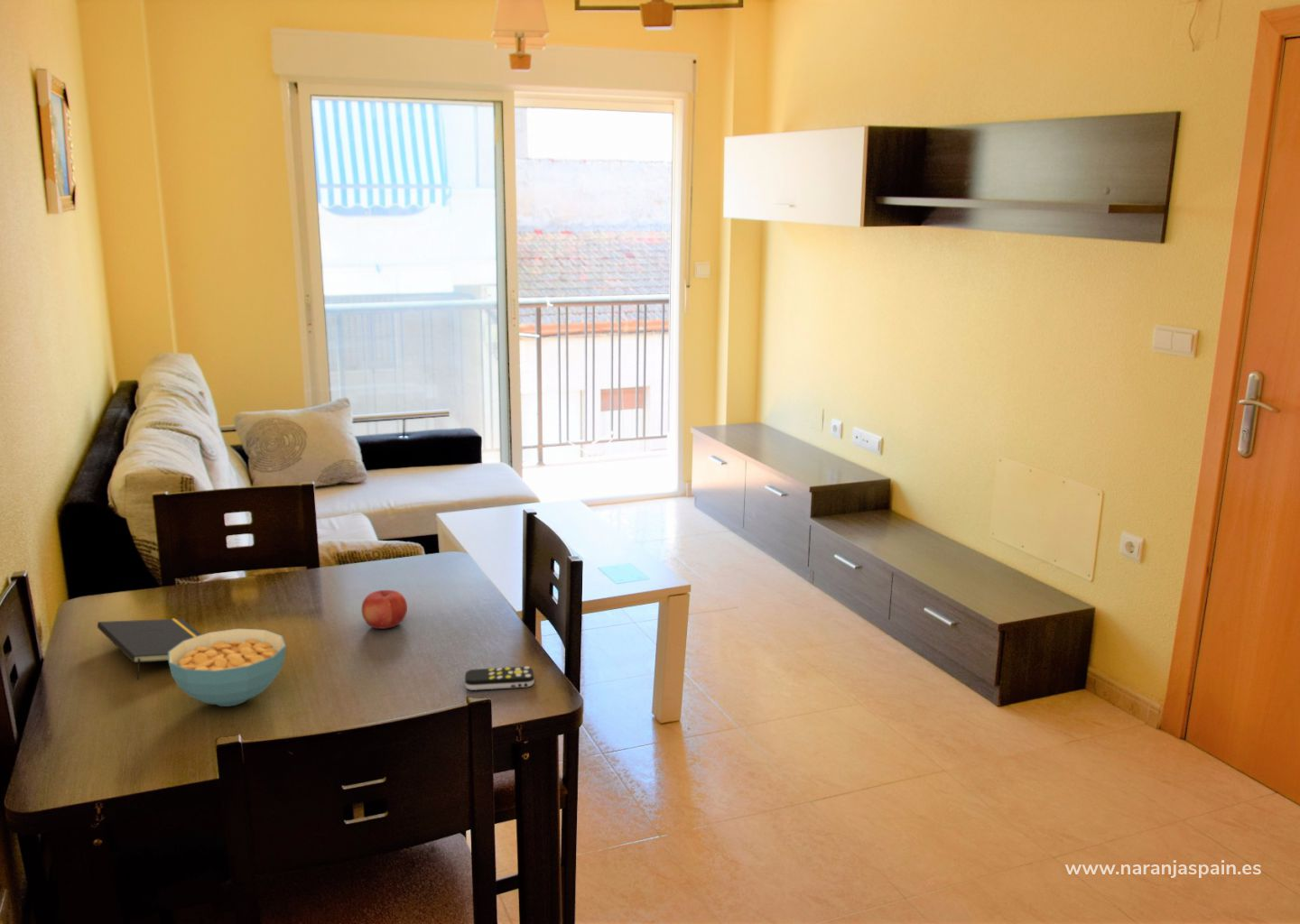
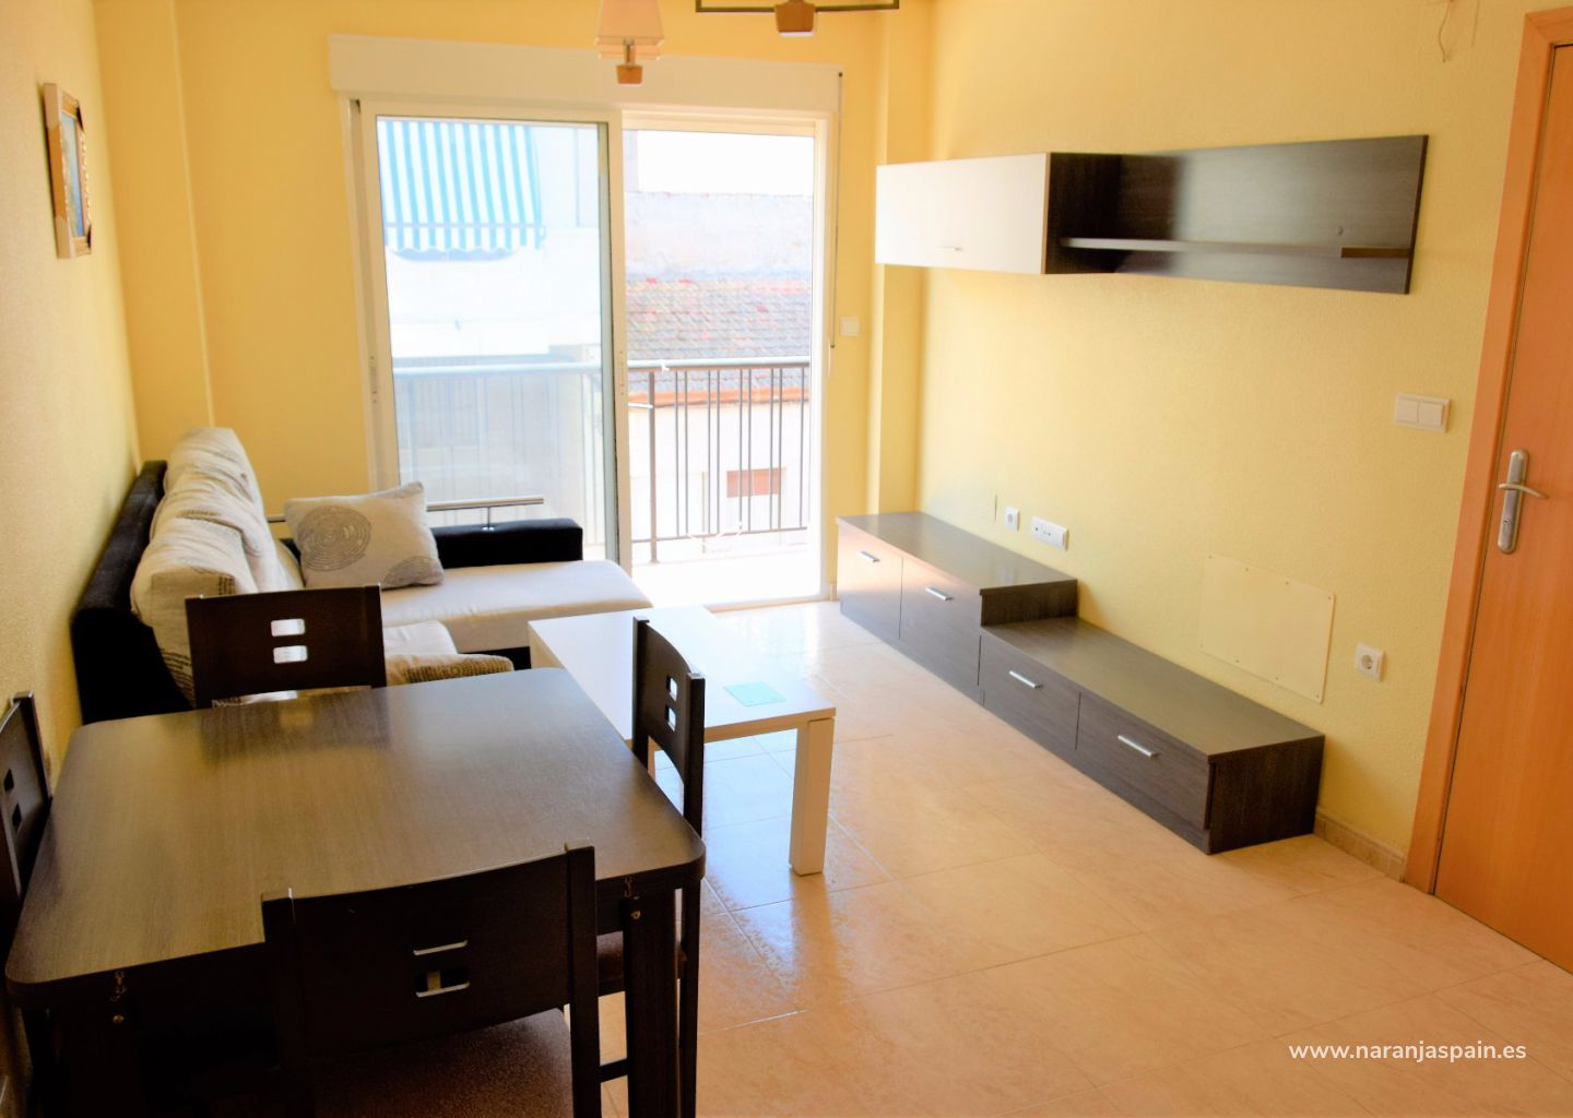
- notepad (159, 639)
- fruit (384, 606)
- cereal bowl (229, 674)
- remote control (499, 678)
